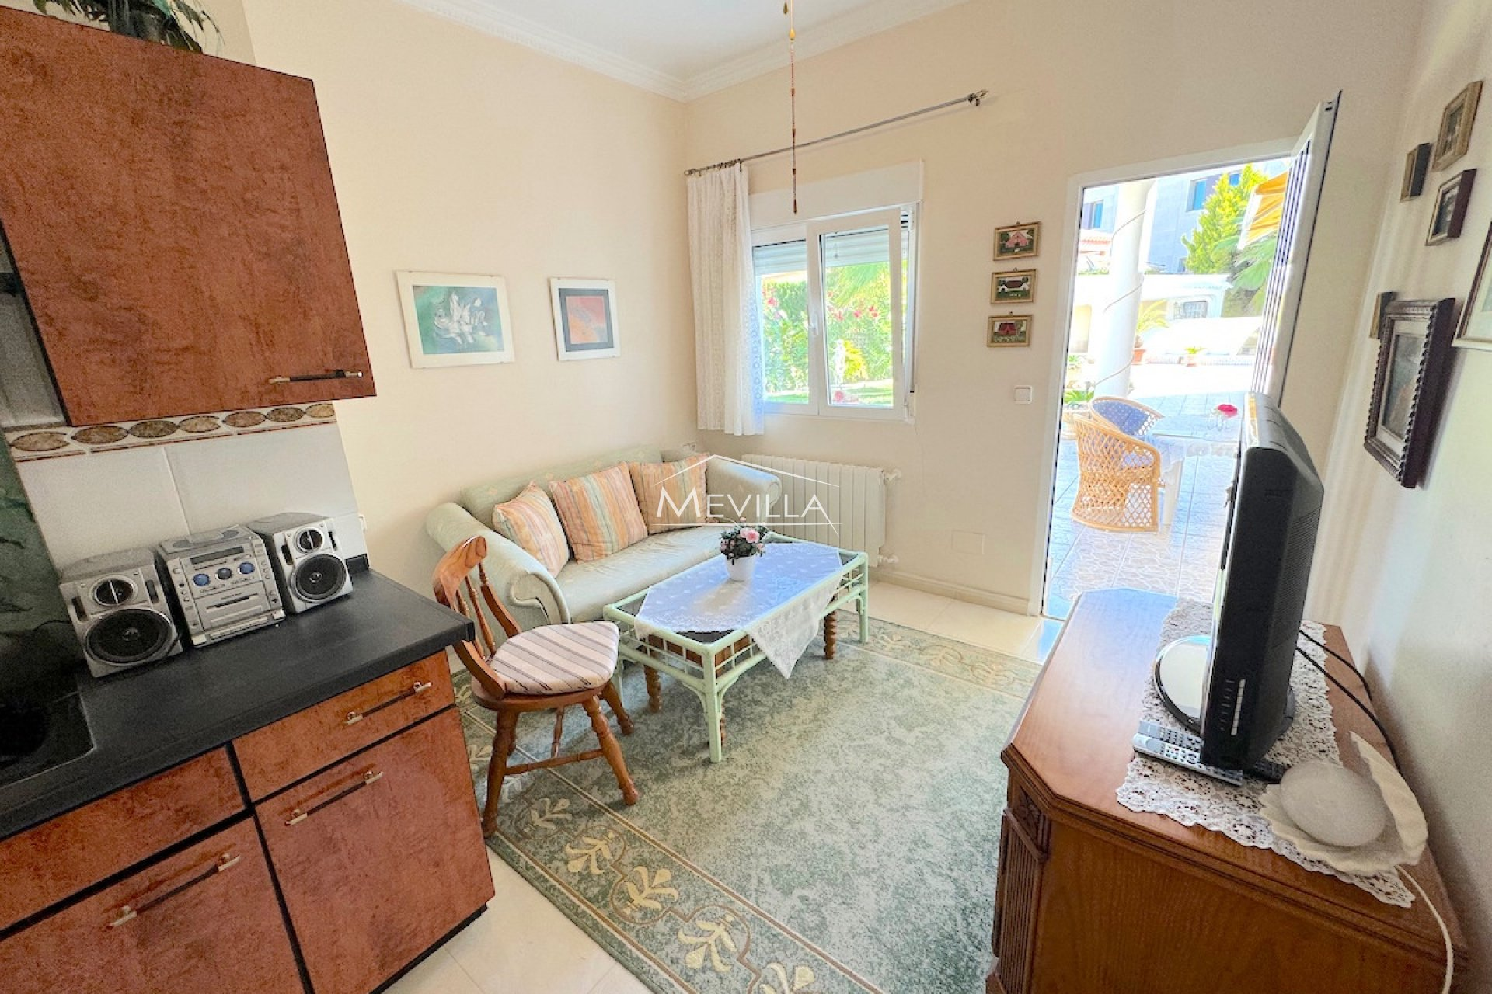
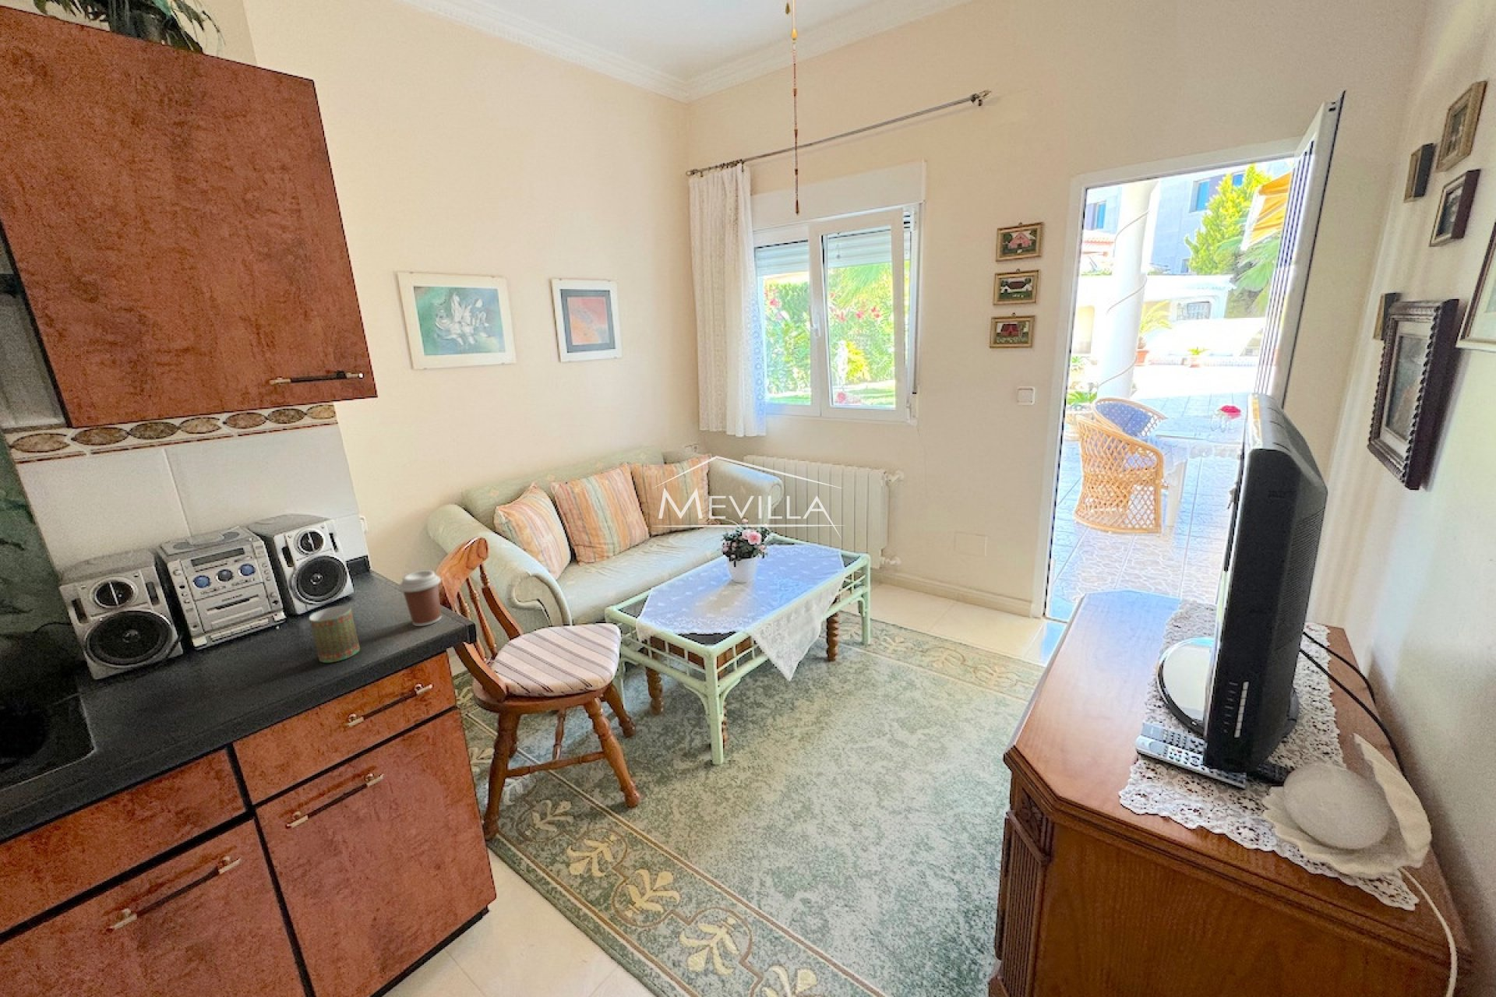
+ coffee cup (422, 598)
+ mug (329, 632)
